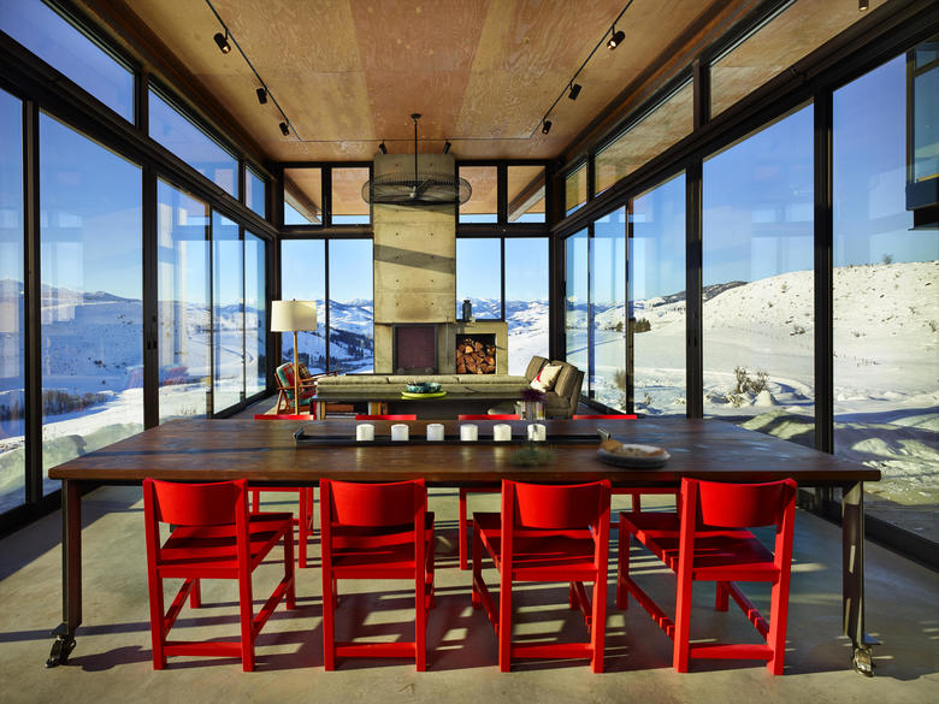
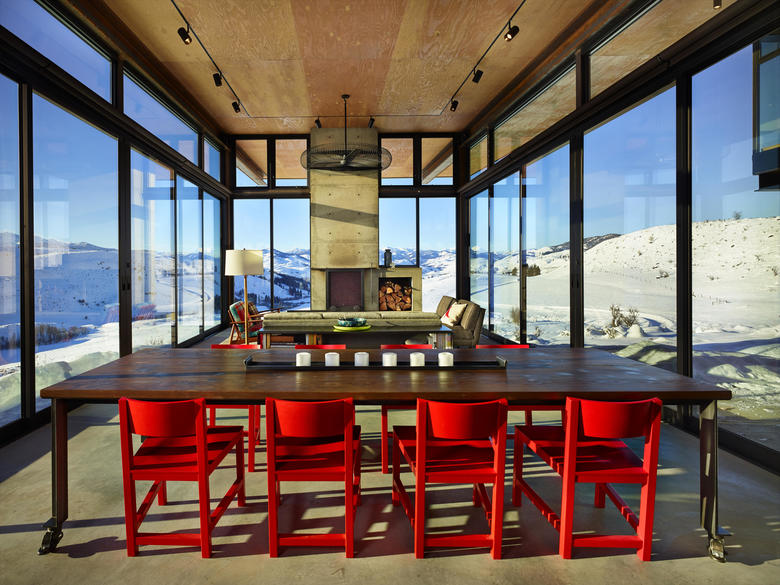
- flower (533, 424)
- plate (632, 451)
